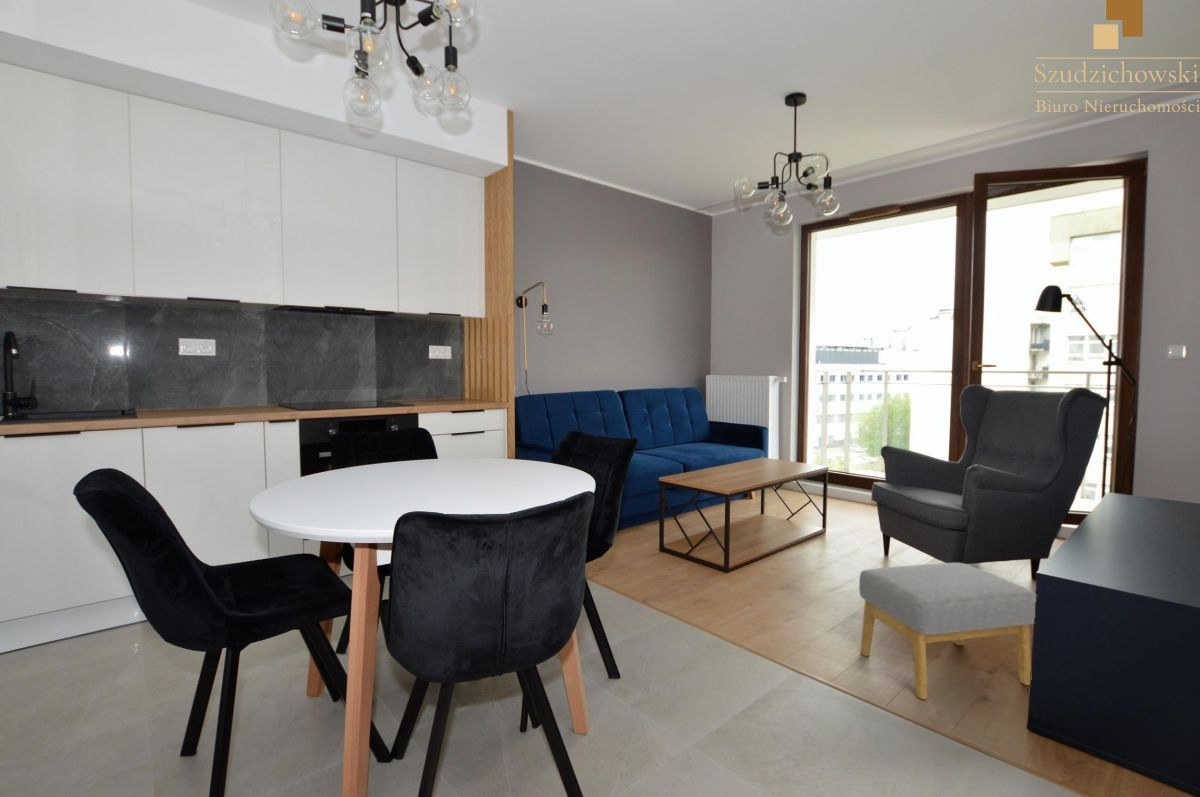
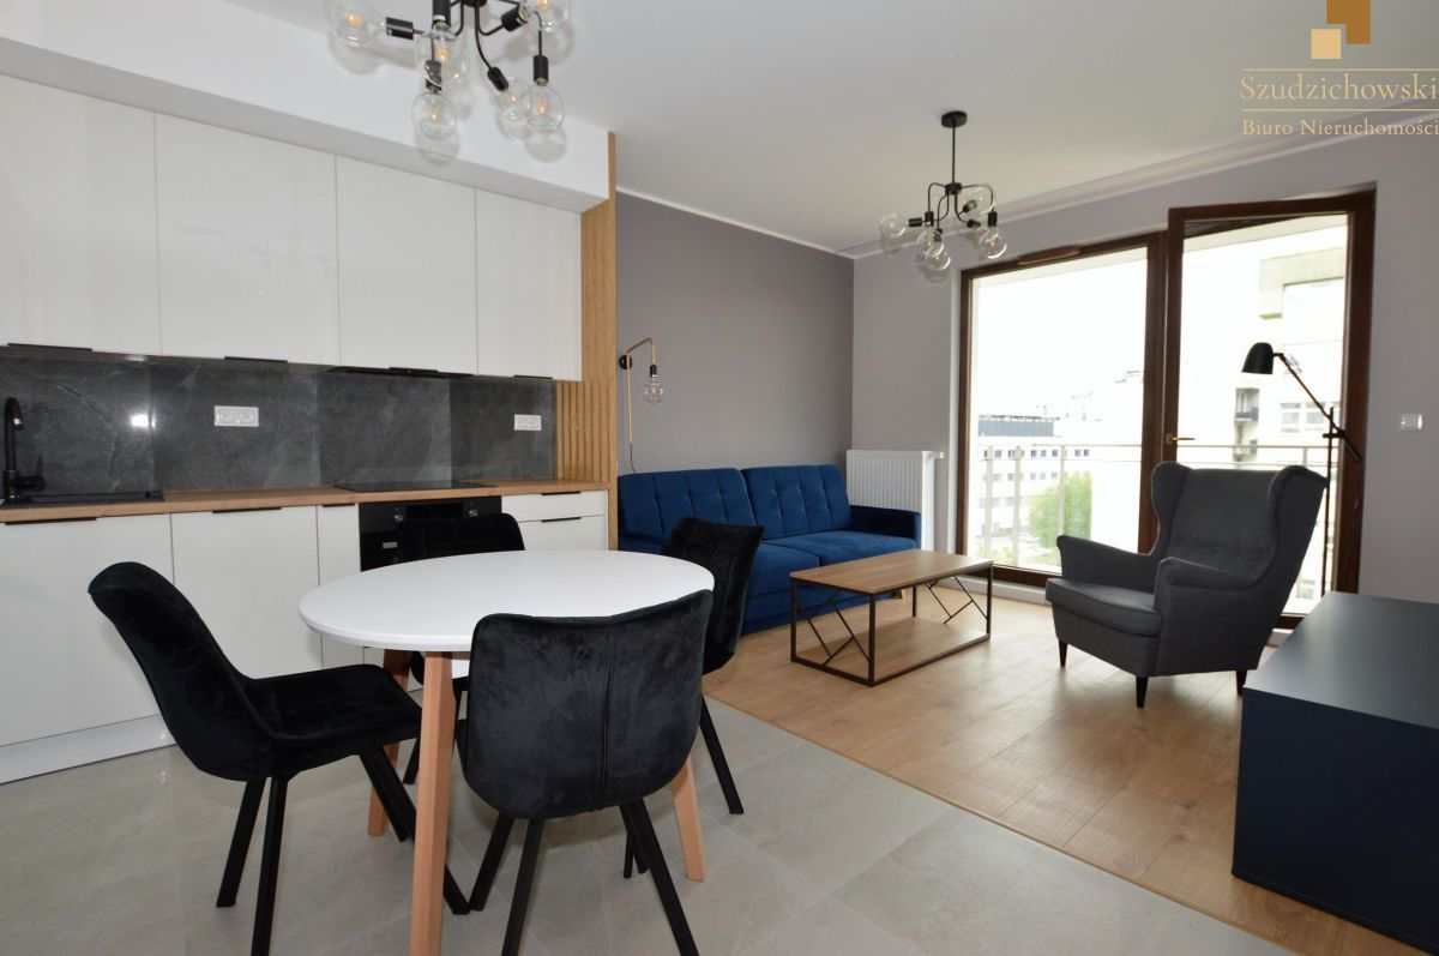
- footstool (943, 622)
